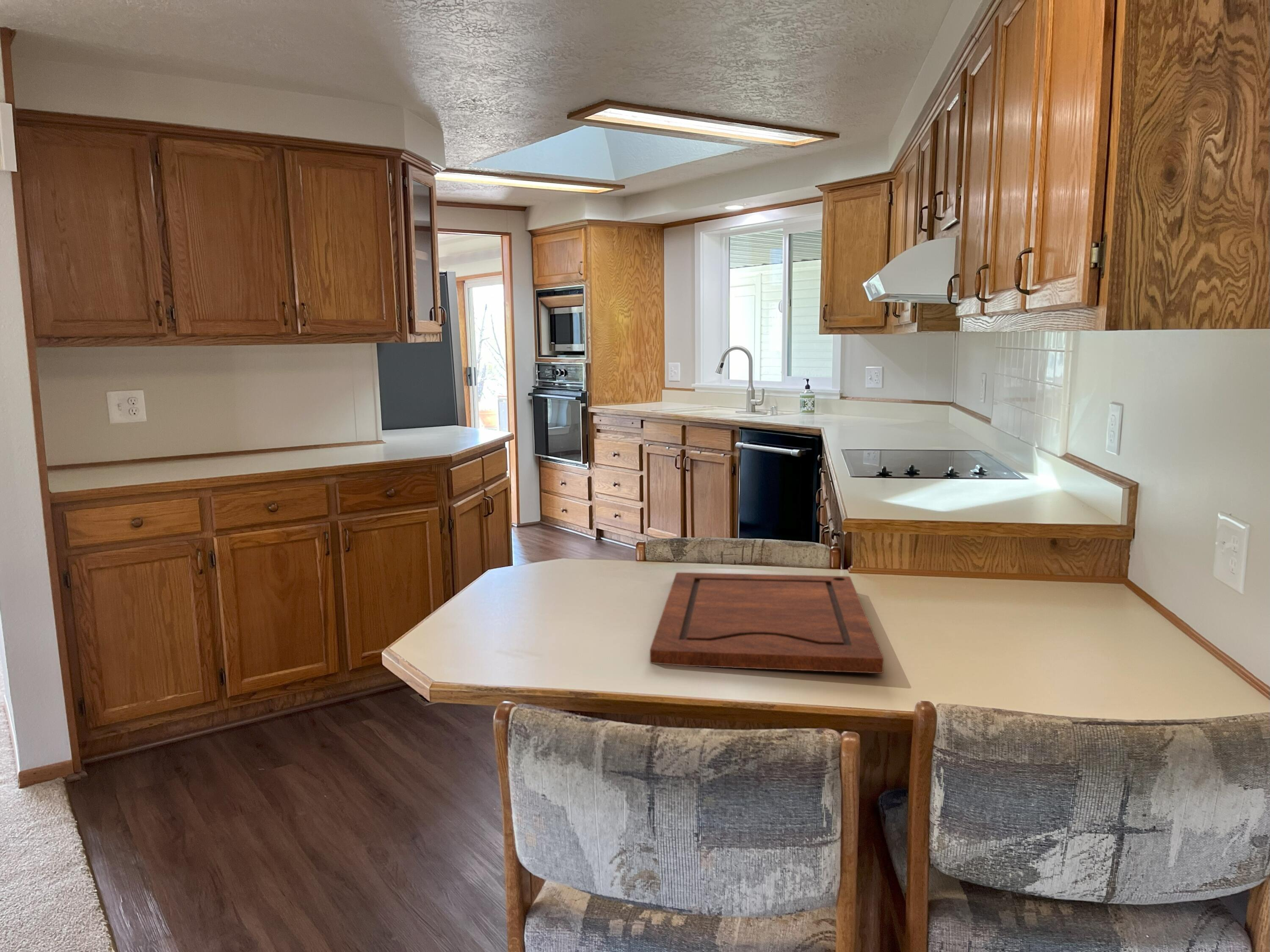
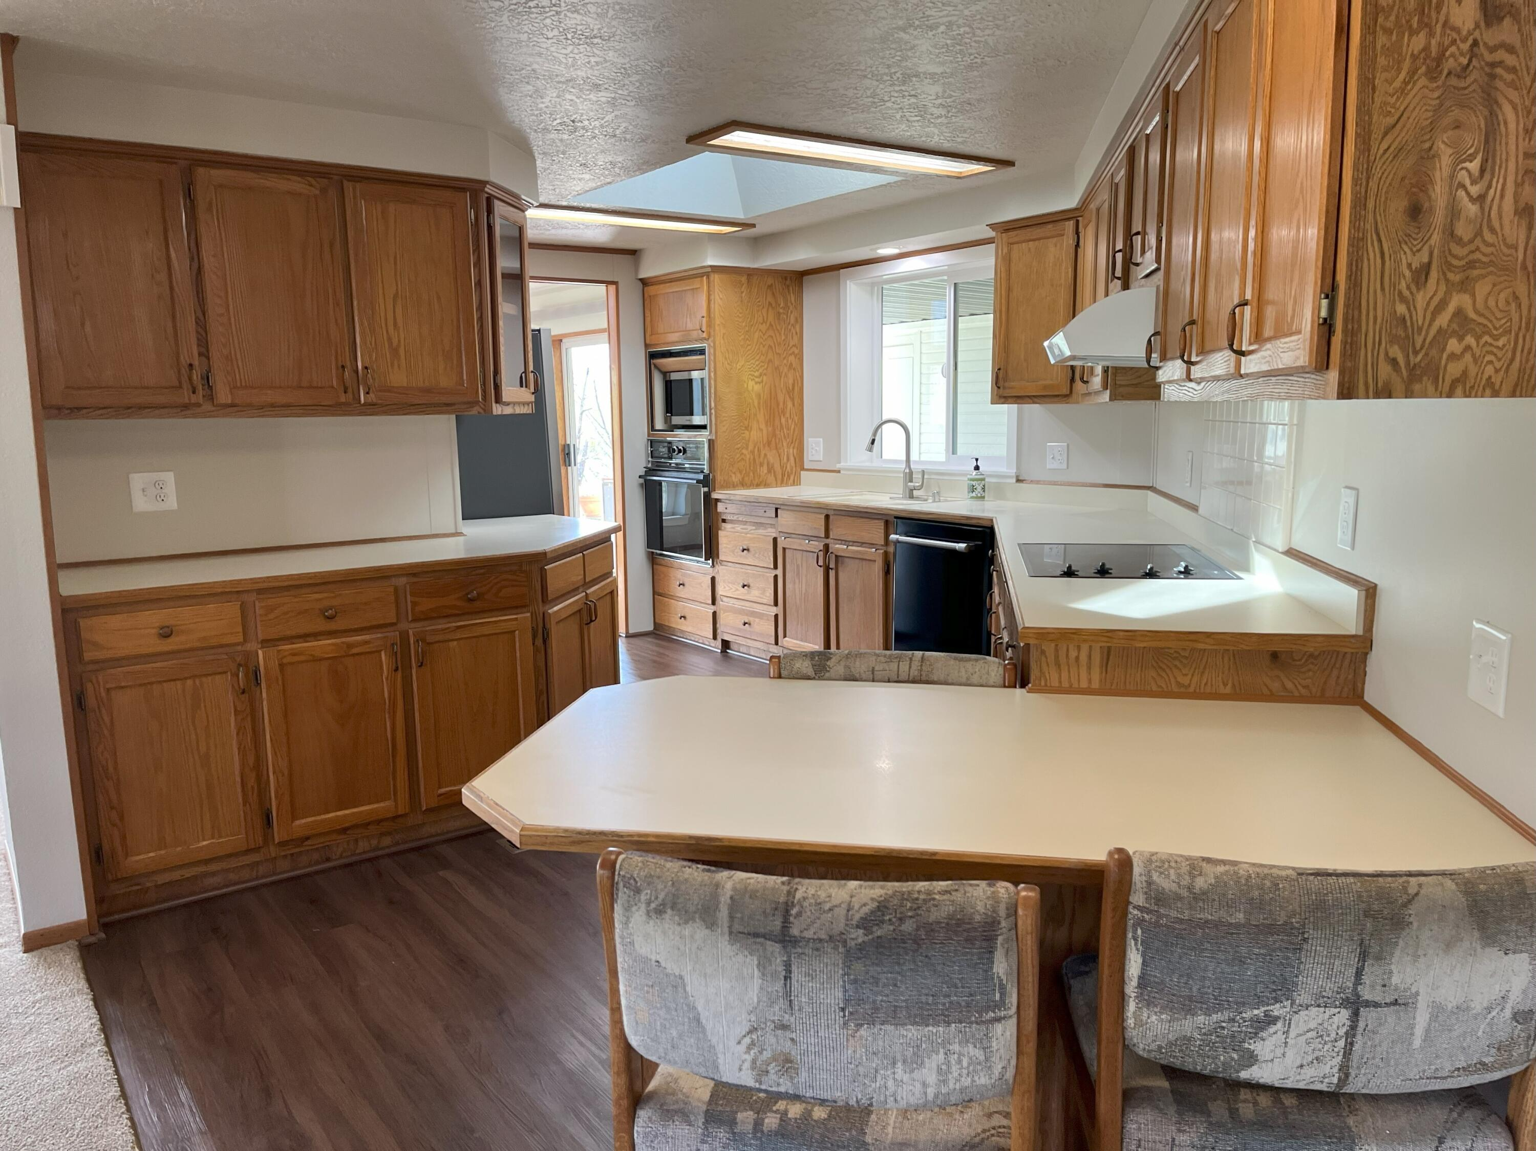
- cutting board (763, 614)
